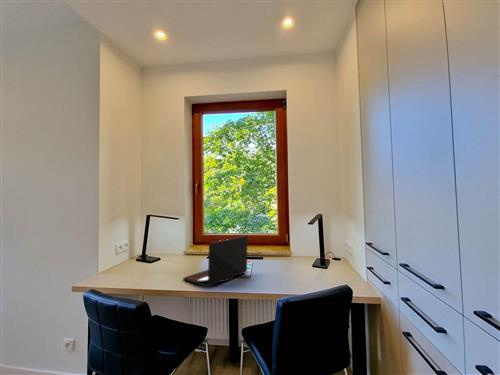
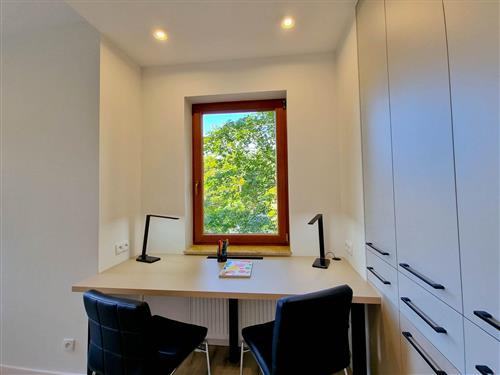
- laptop (216, 257)
